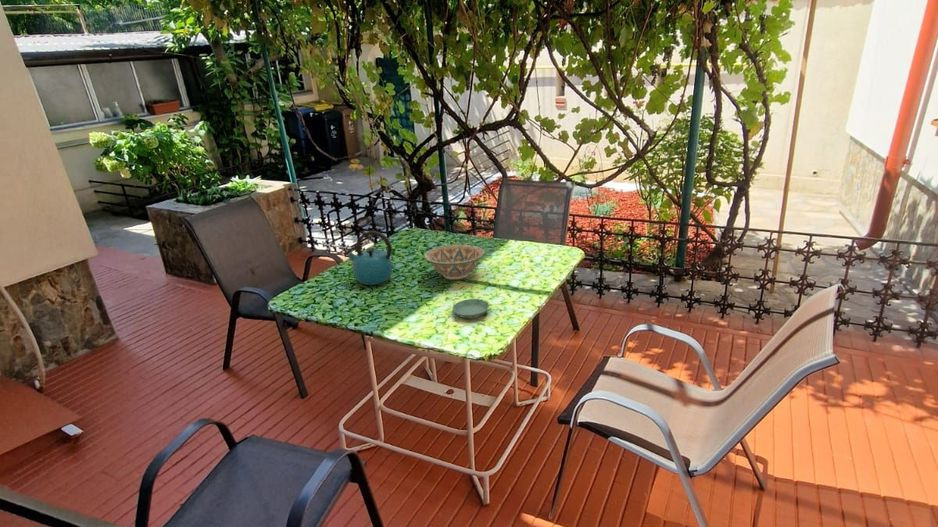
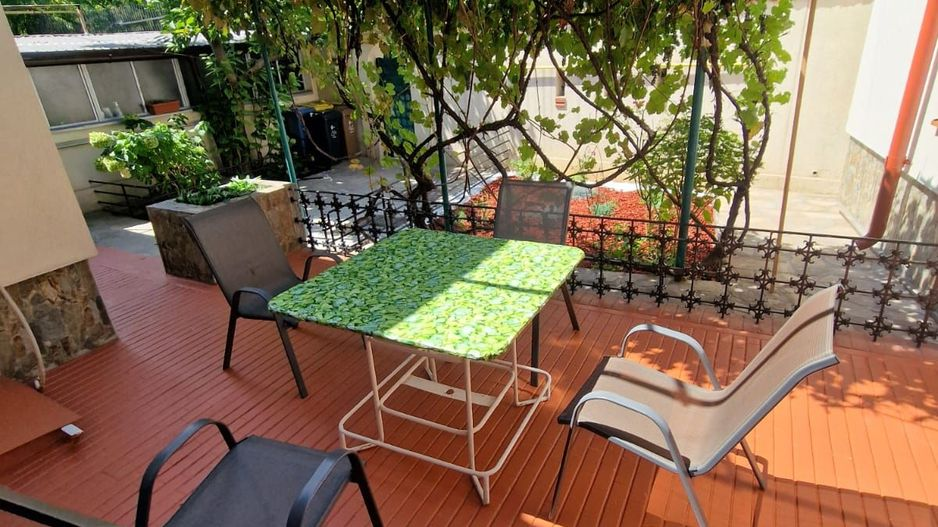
- kettle (368, 256)
- decorative bowl (455, 264)
- saucer (471, 309)
